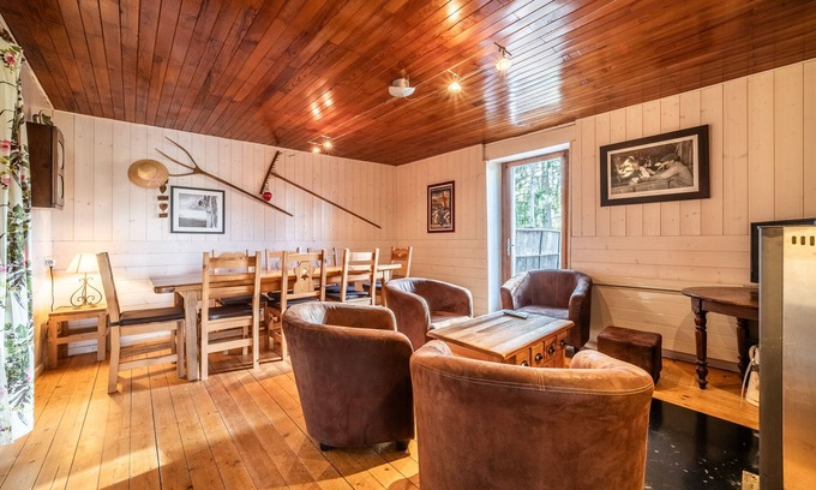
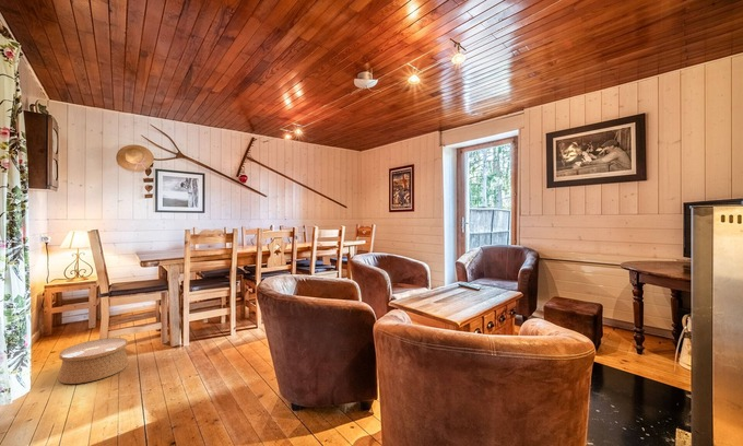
+ woven basket (95, 359)
